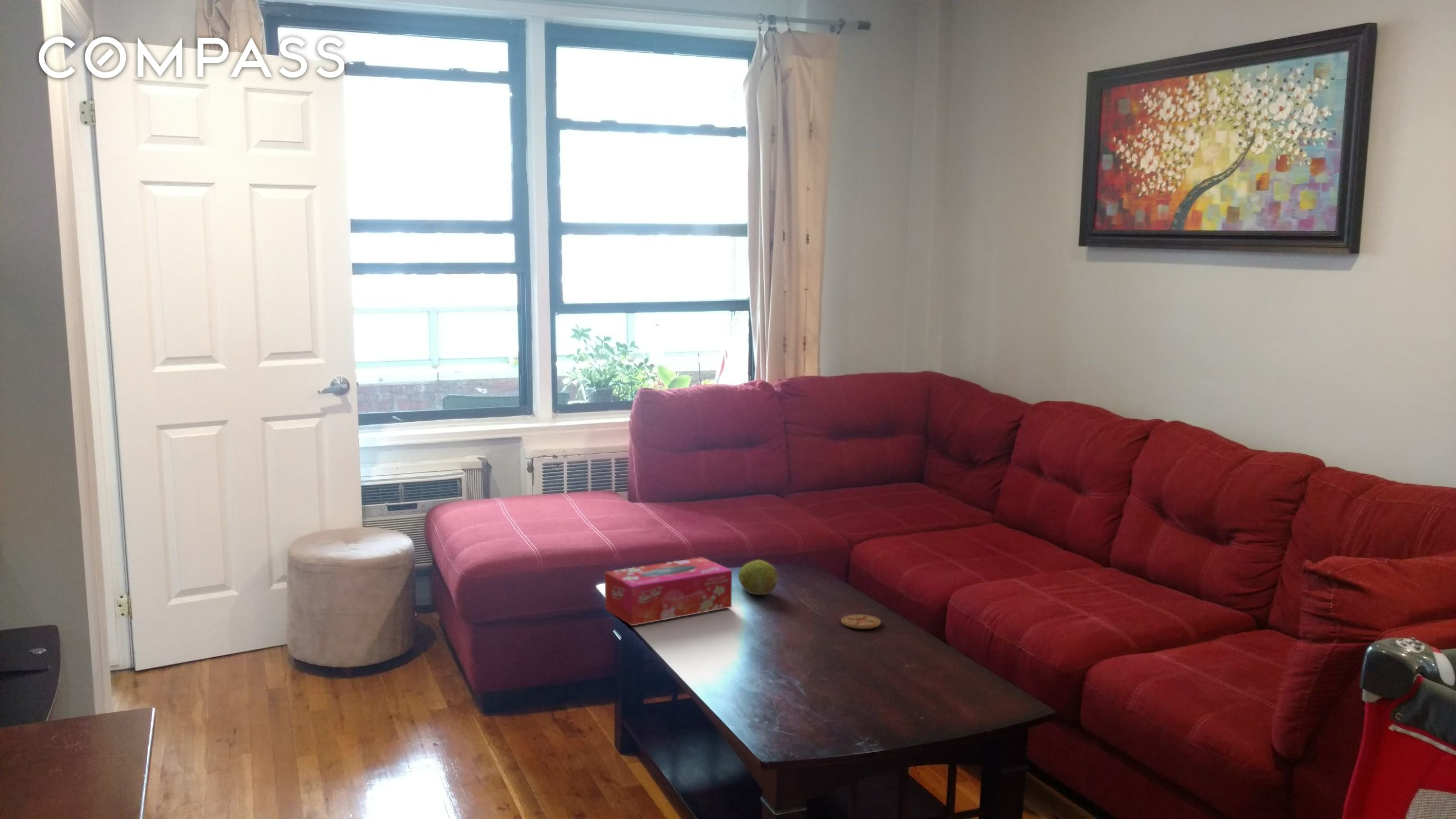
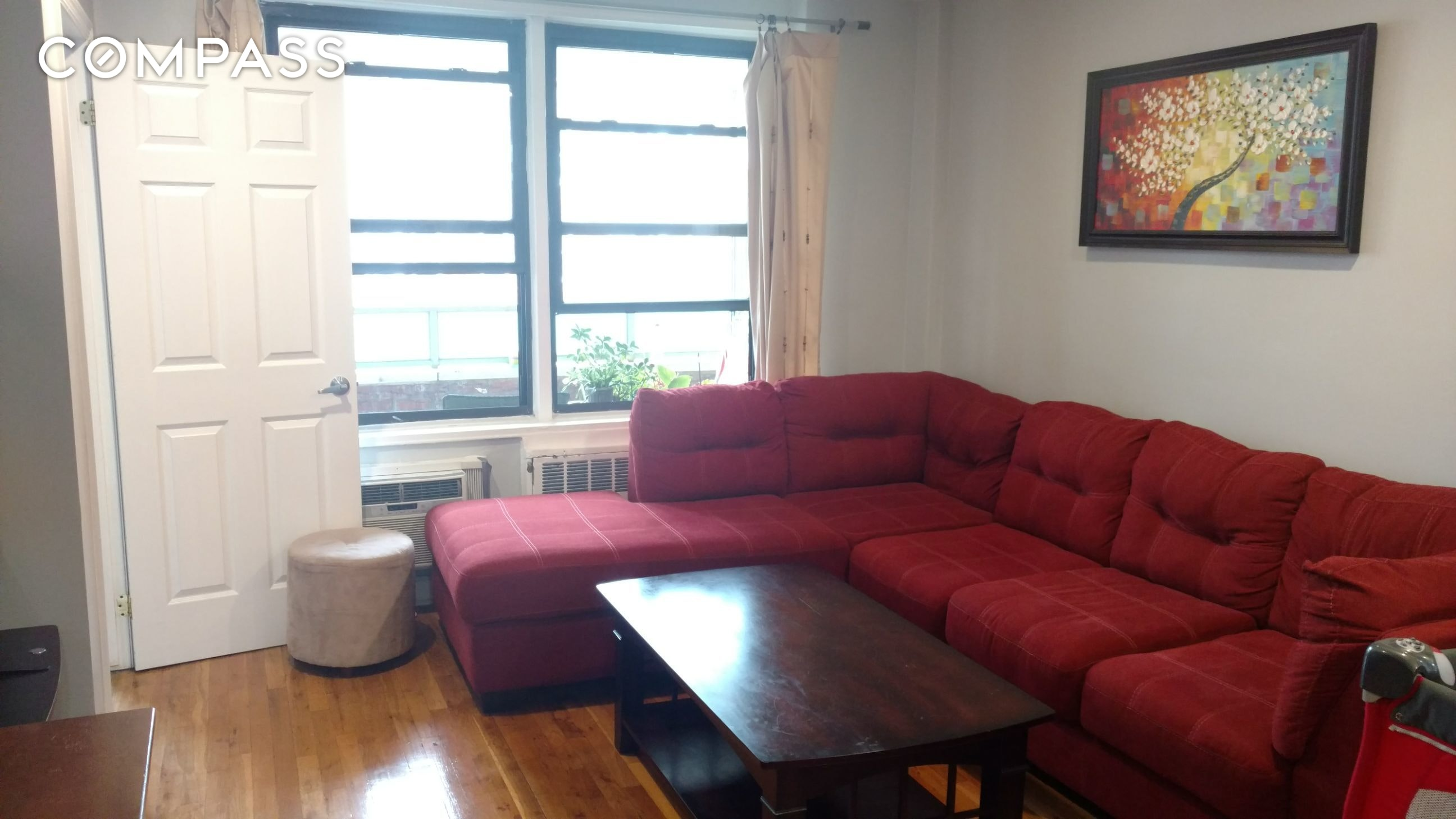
- coaster (861, 621)
- fruit (756, 576)
- tissue box (668, 589)
